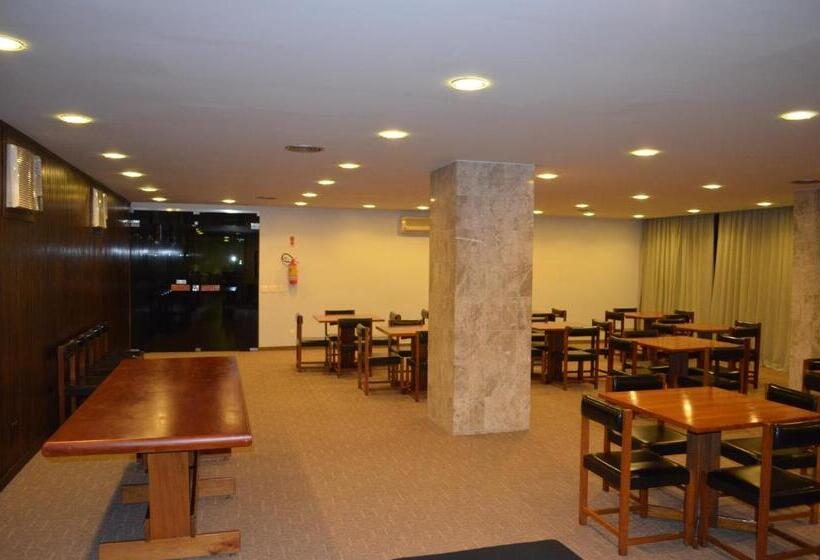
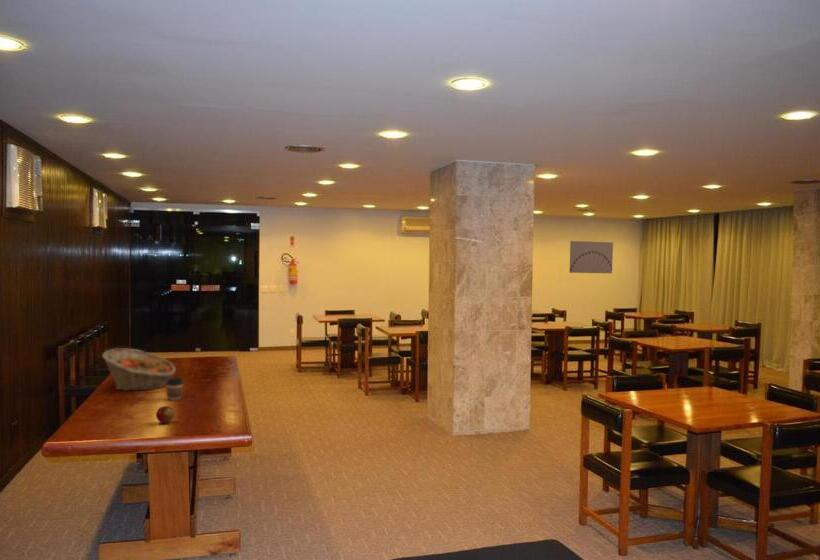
+ fruit basket (139, 368)
+ apple (165, 414)
+ wall art (591, 257)
+ coffee cup (174, 388)
